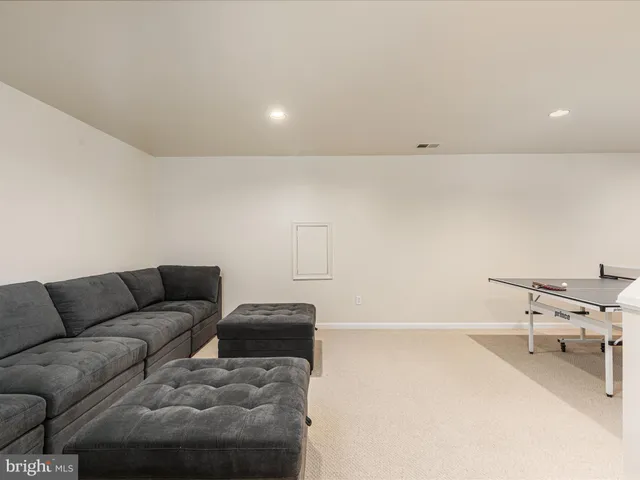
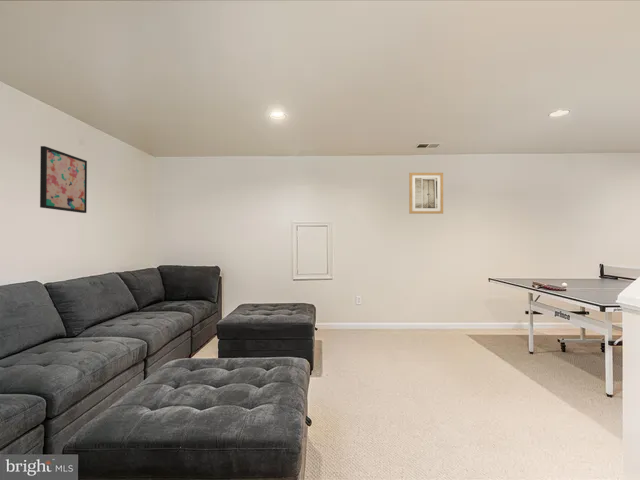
+ wall art (65, 182)
+ wall art (426, 193)
